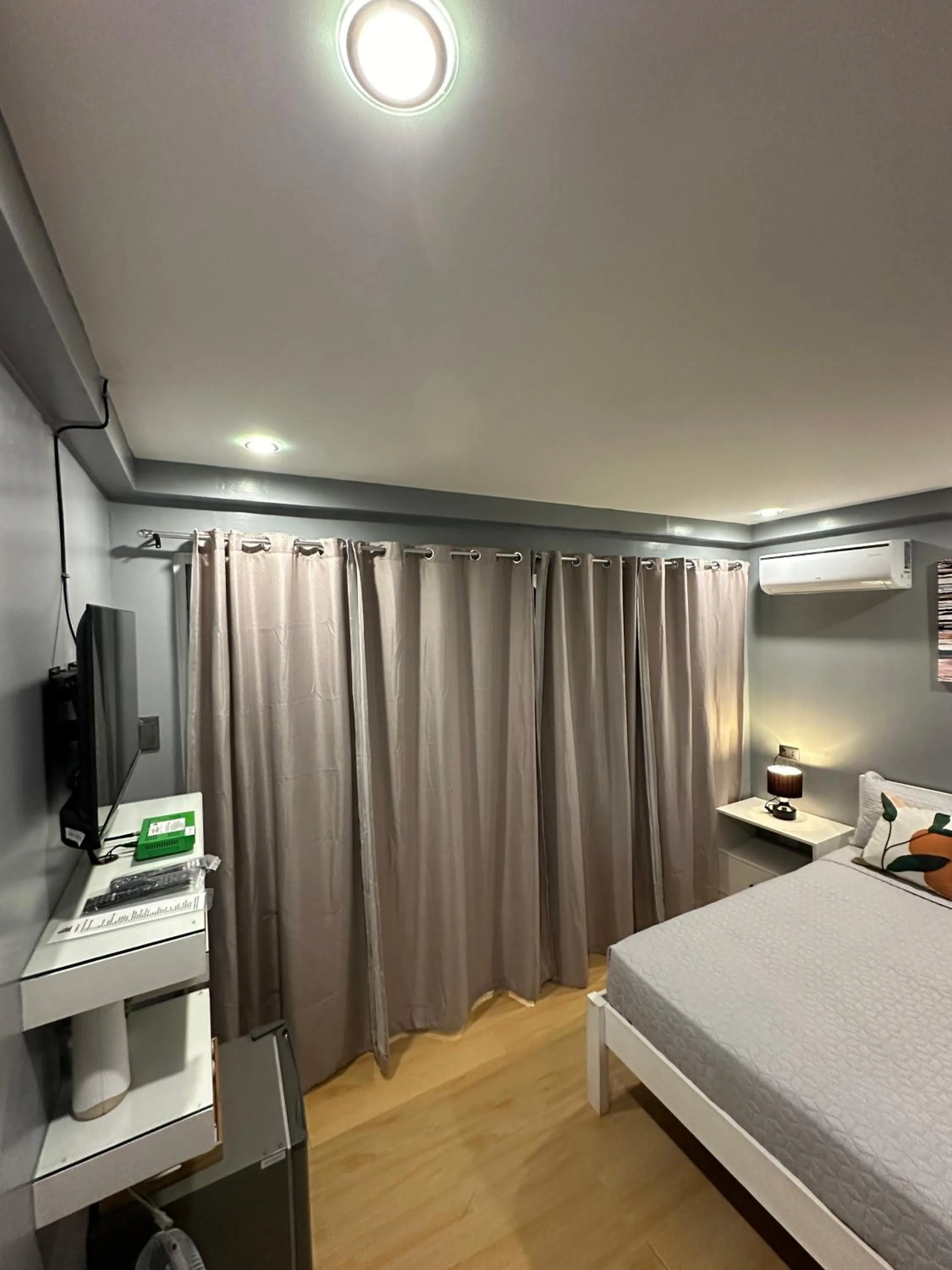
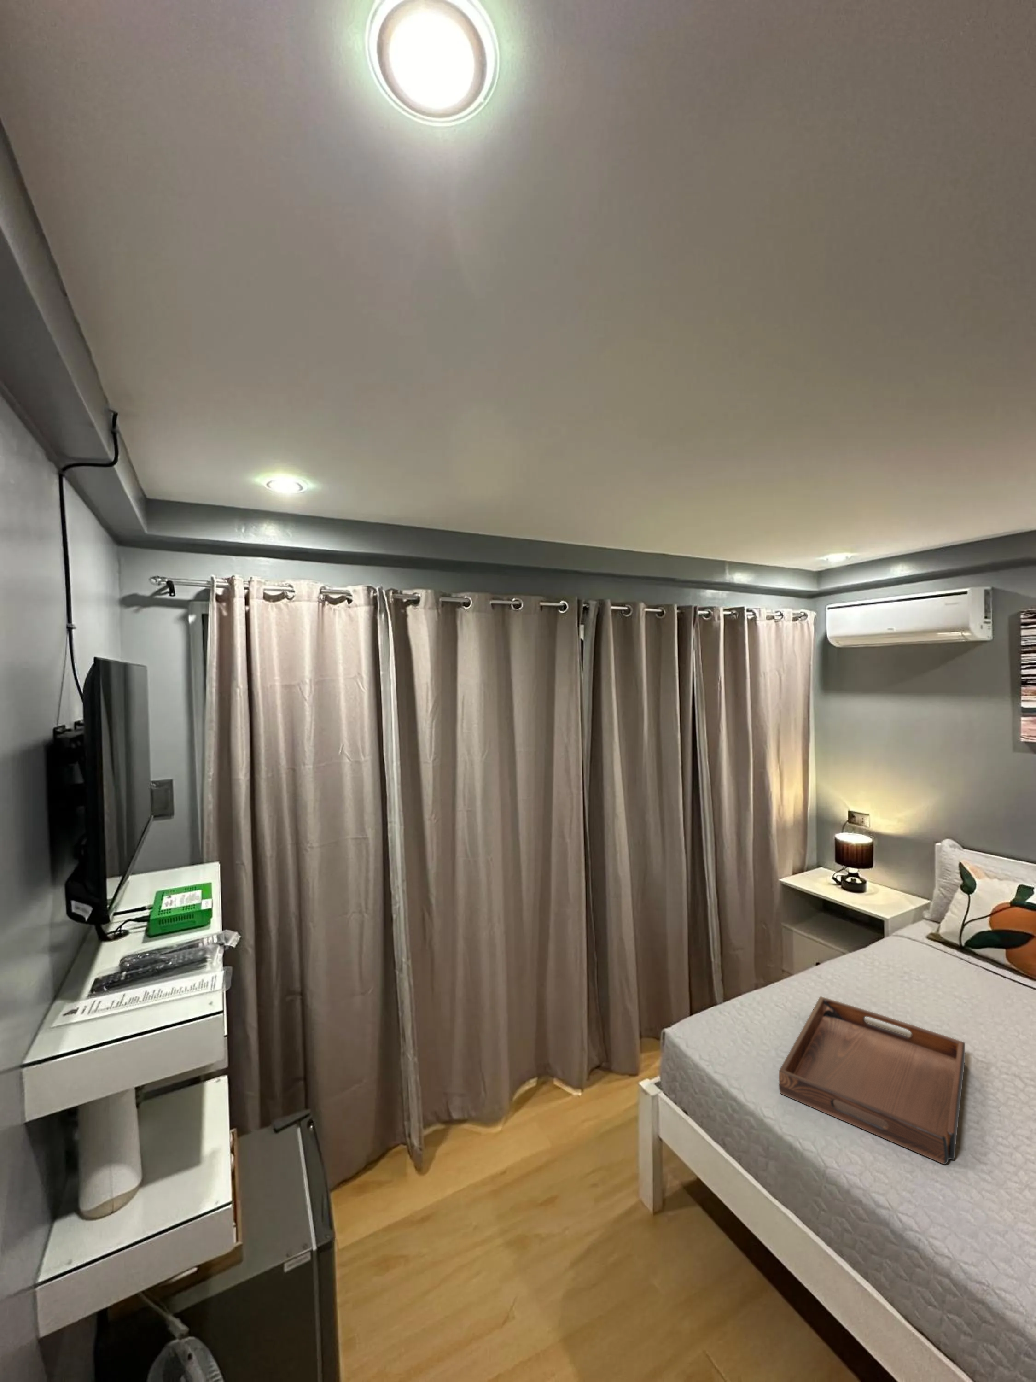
+ serving tray (874, 1066)
